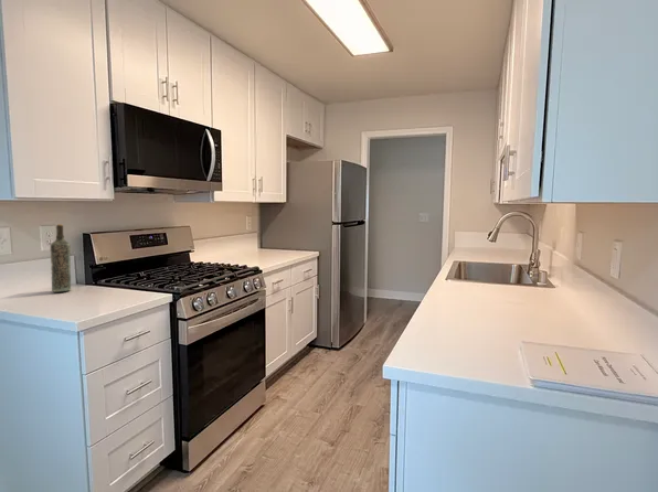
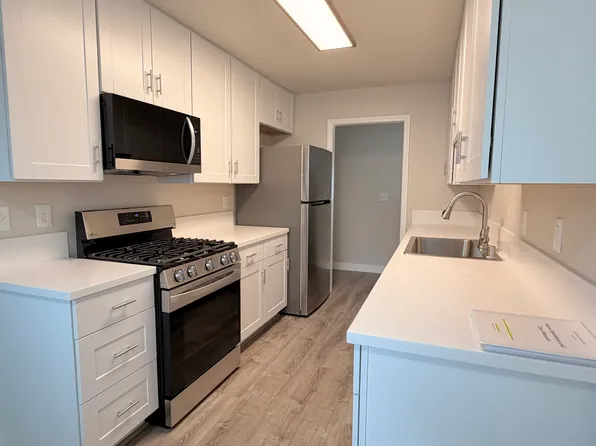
- bottle (60, 257)
